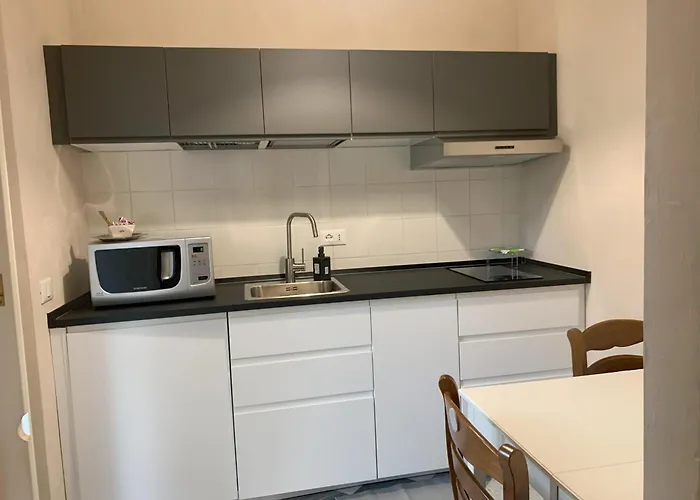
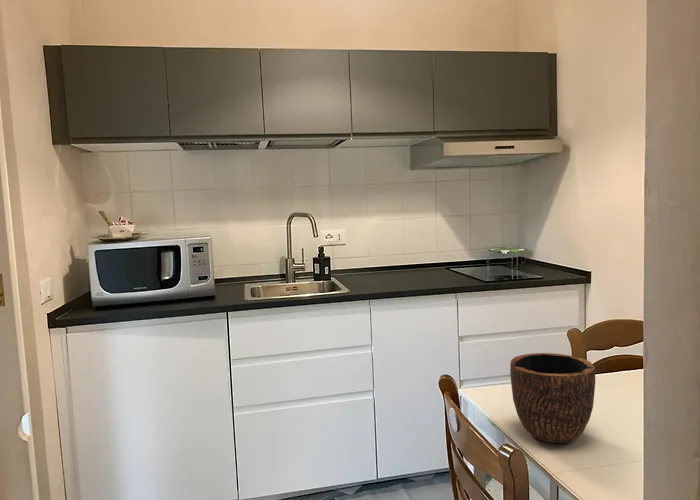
+ bowl (552, 399)
